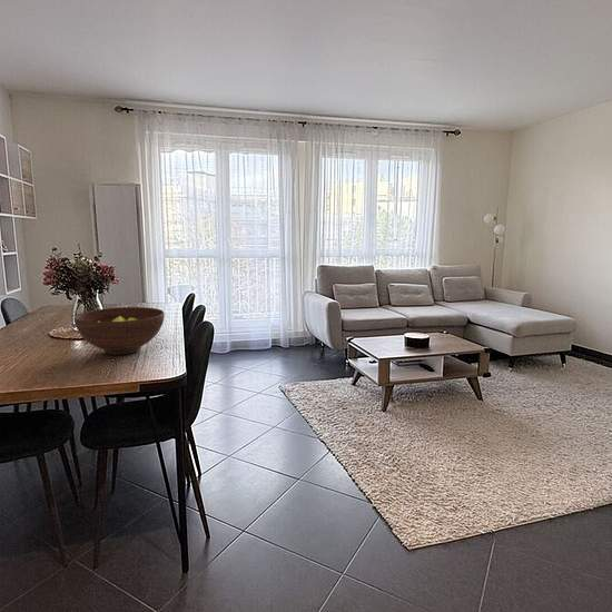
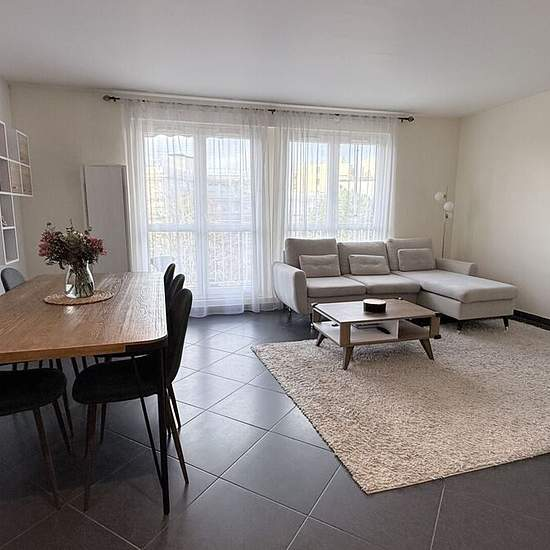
- fruit bowl (121, 333)
